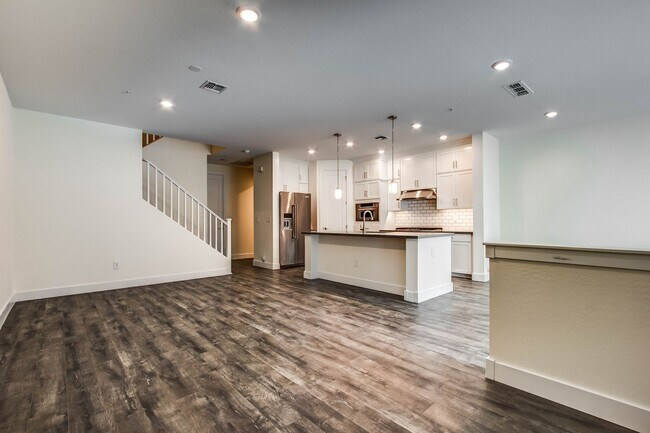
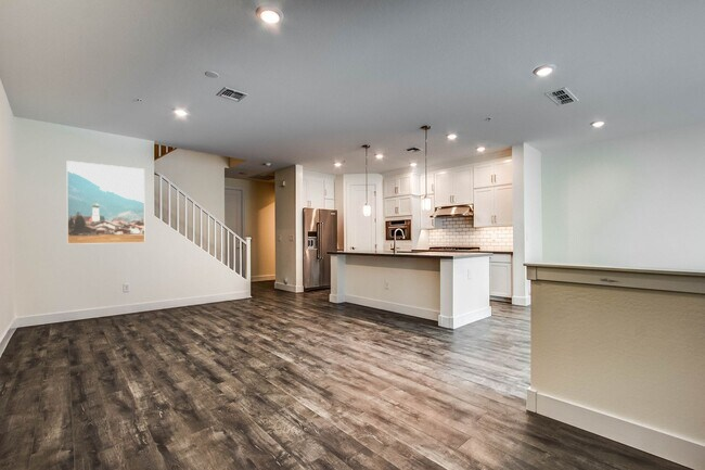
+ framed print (107, 204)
